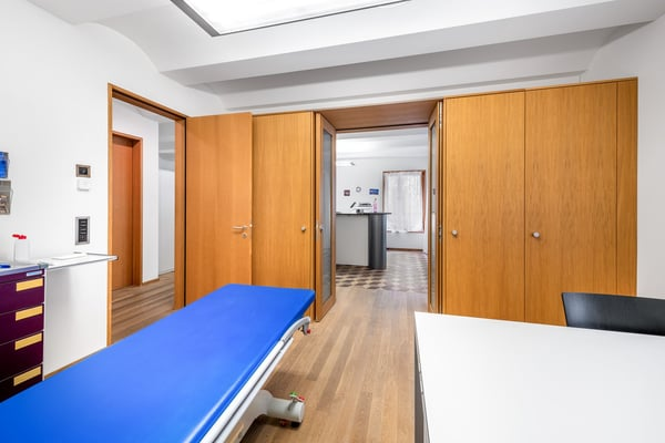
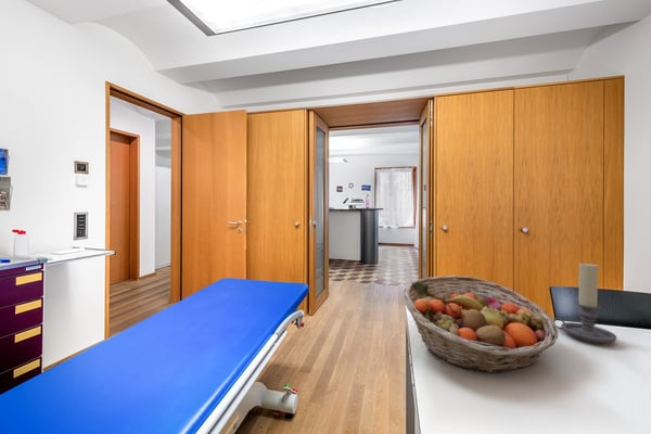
+ fruit basket (473, 317)
+ candle holder (582, 298)
